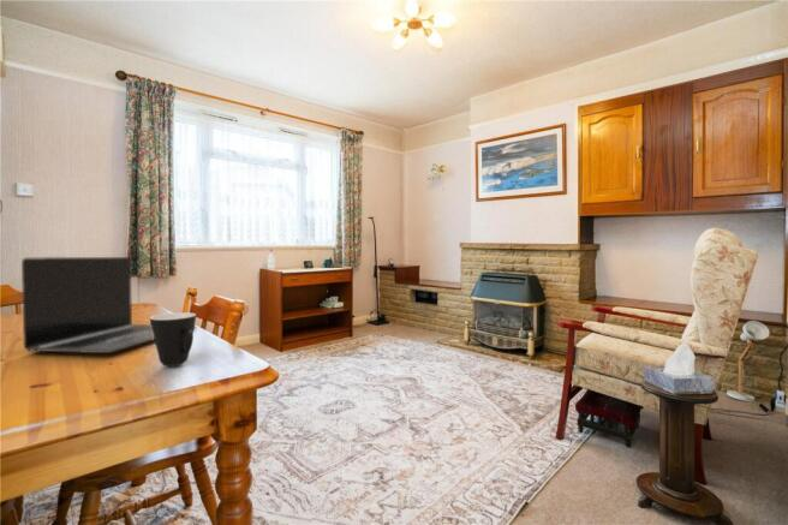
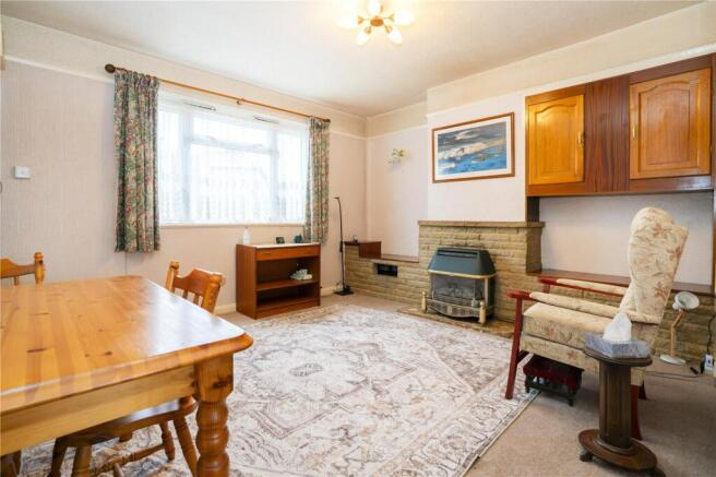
- laptop (120, 298)
- mug (177, 340)
